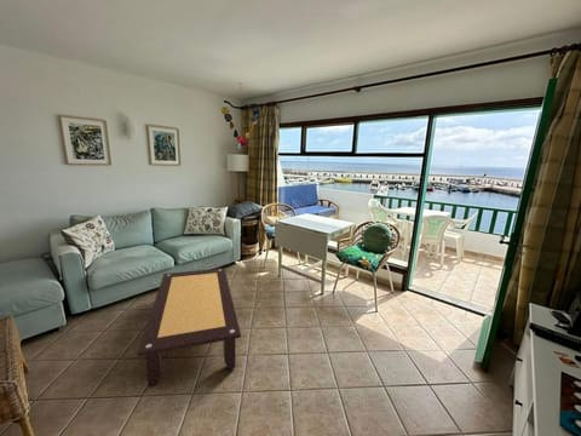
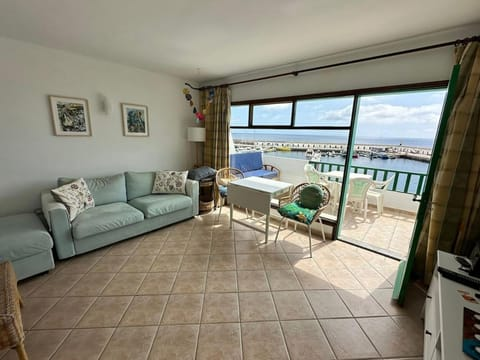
- coffee table (194, 312)
